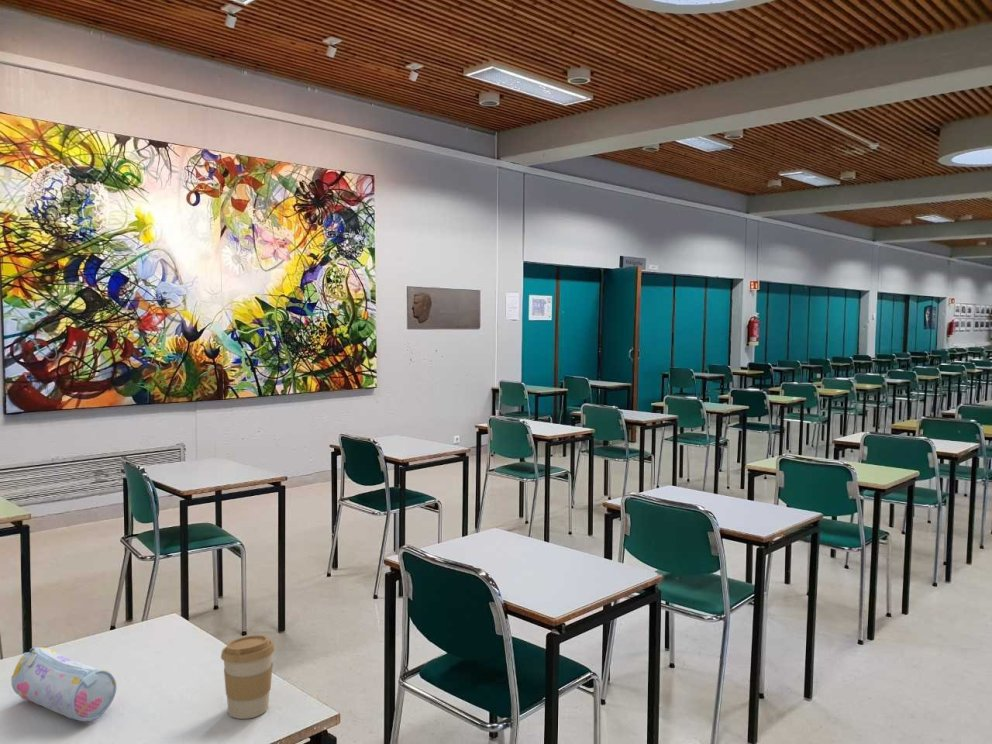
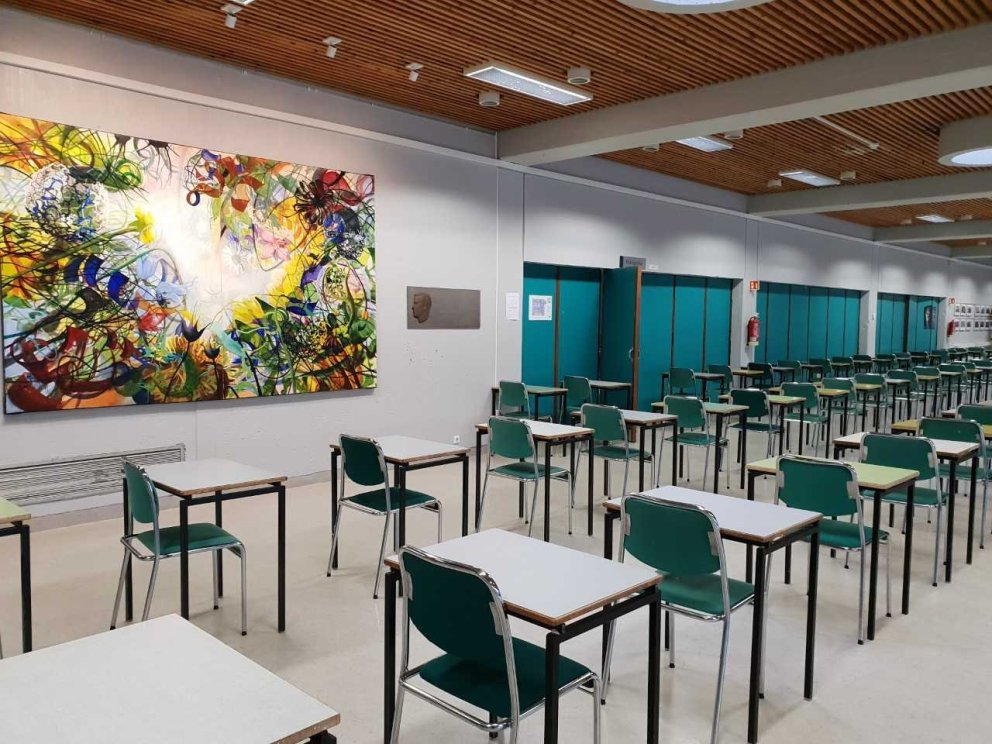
- pencil case (63, 682)
- coffee cup (248, 674)
